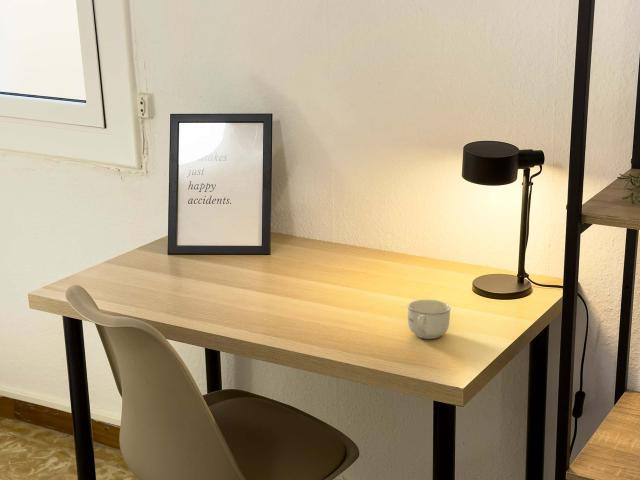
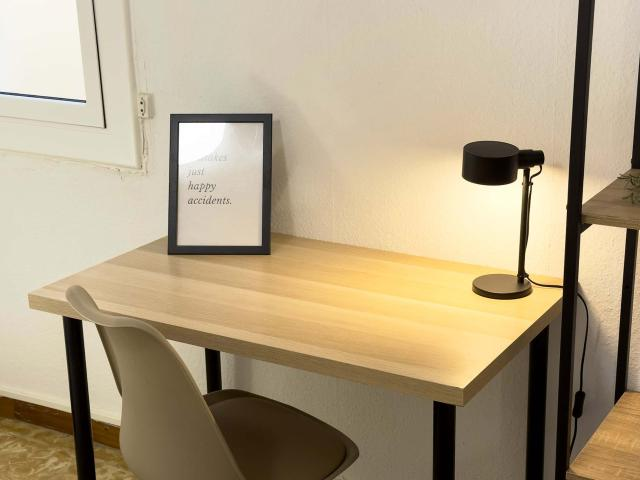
- cup (426, 322)
